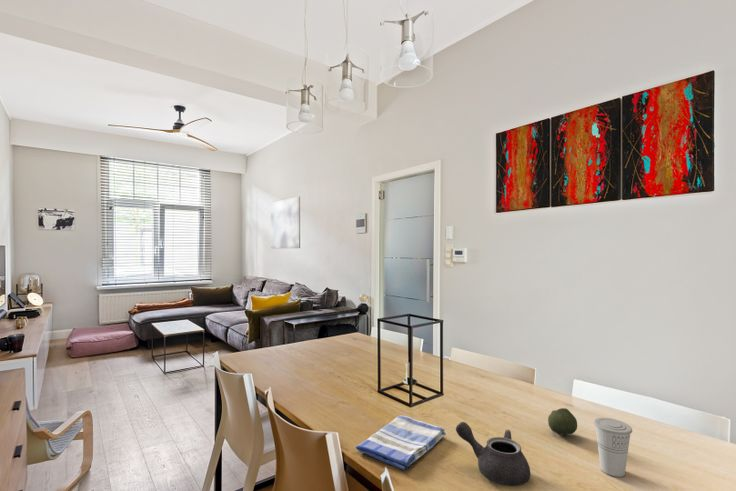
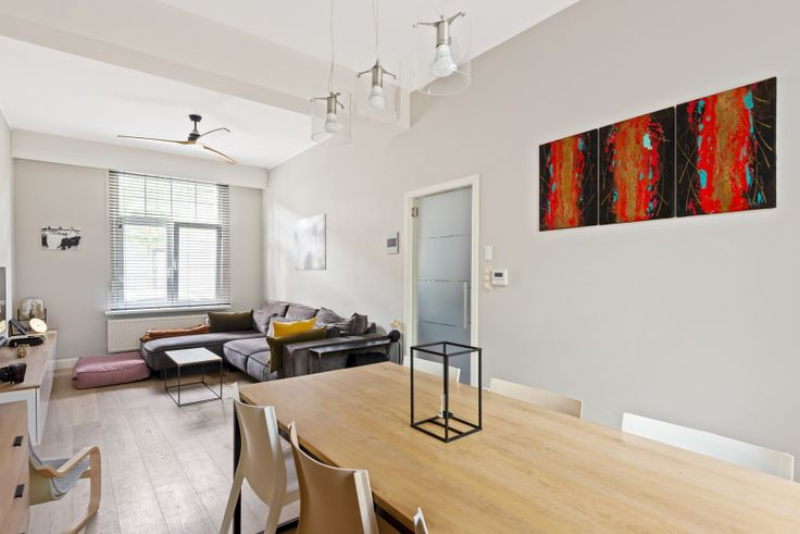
- fruit (562, 421)
- dish towel (402, 438)
- teapot (491, 449)
- cup (612, 447)
